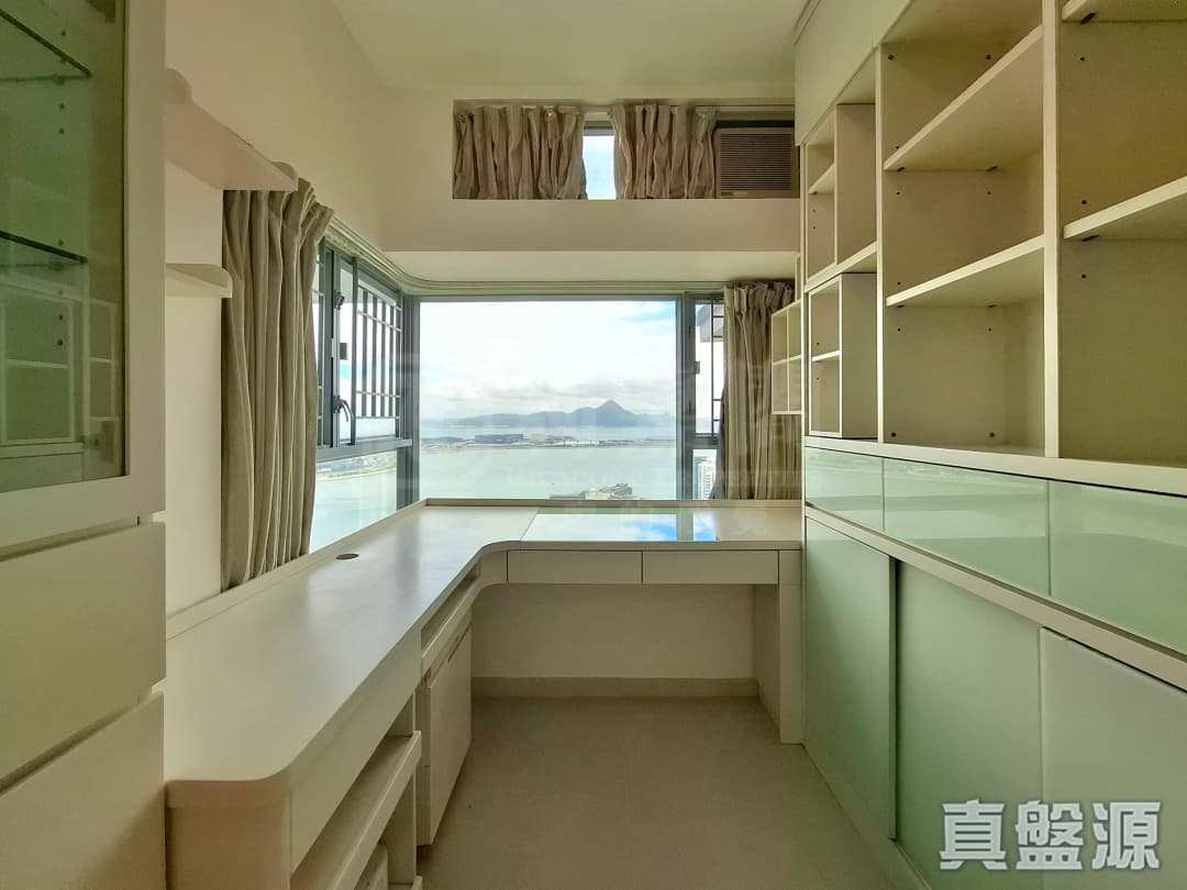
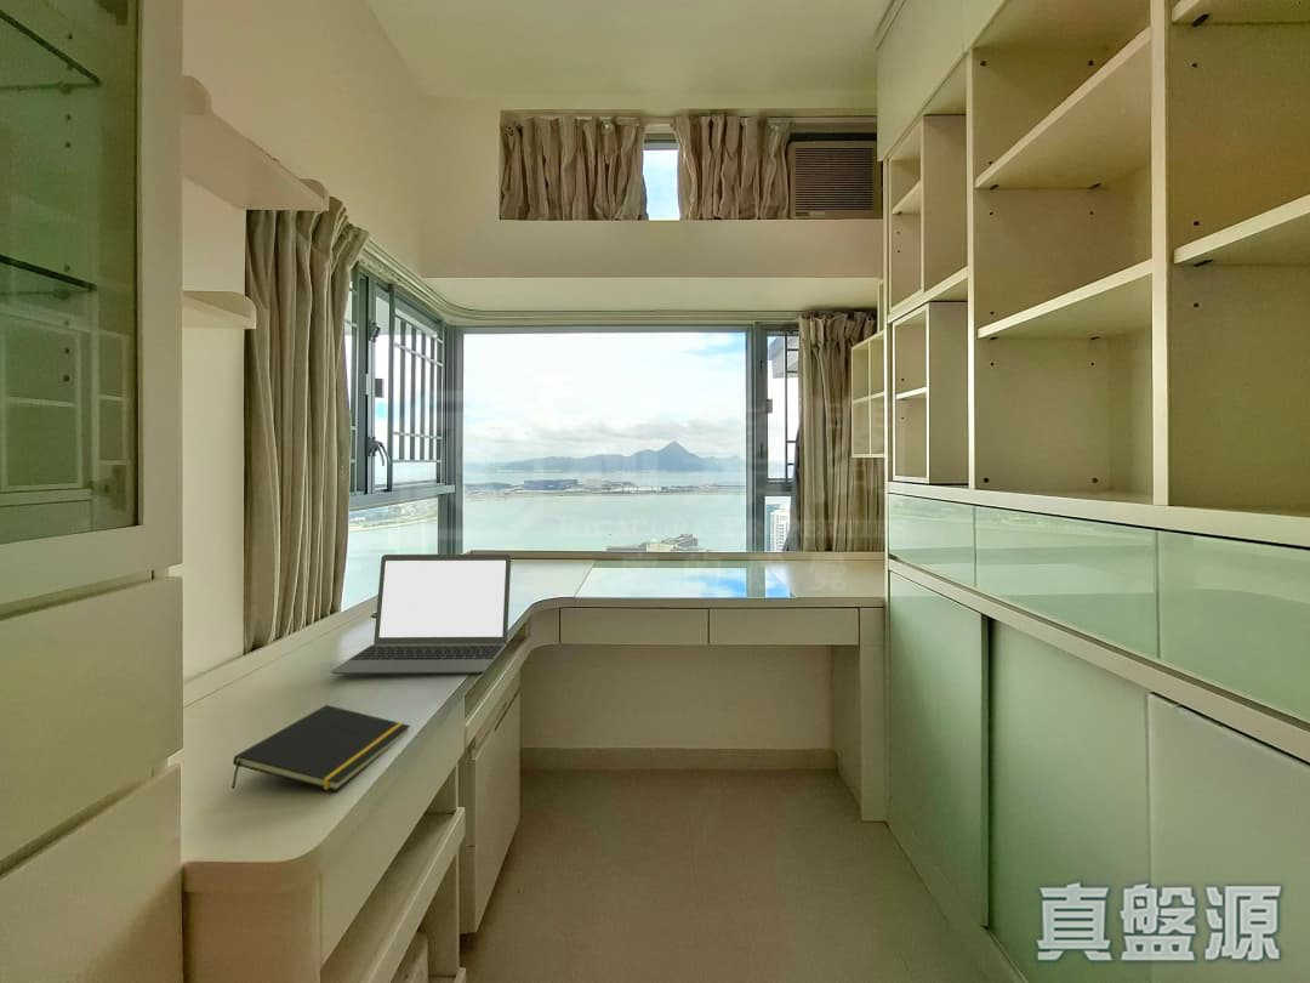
+ notepad (330, 743)
+ laptop (428, 608)
